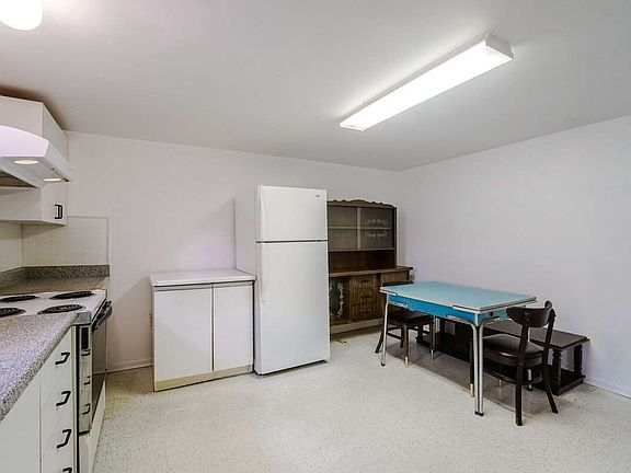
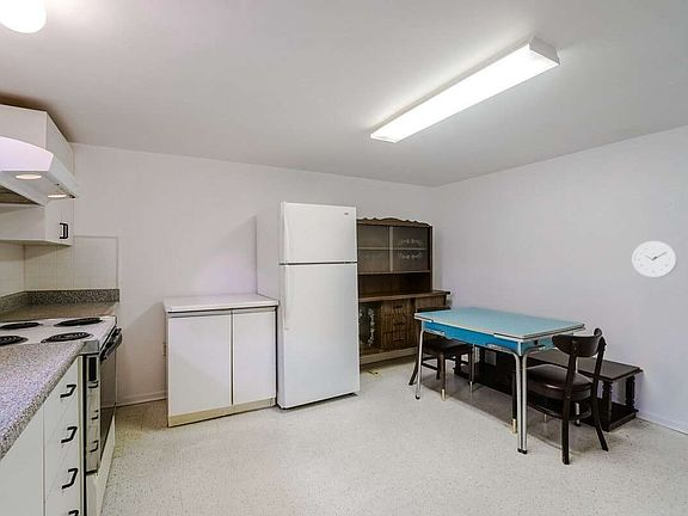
+ wall clock (652, 259)
